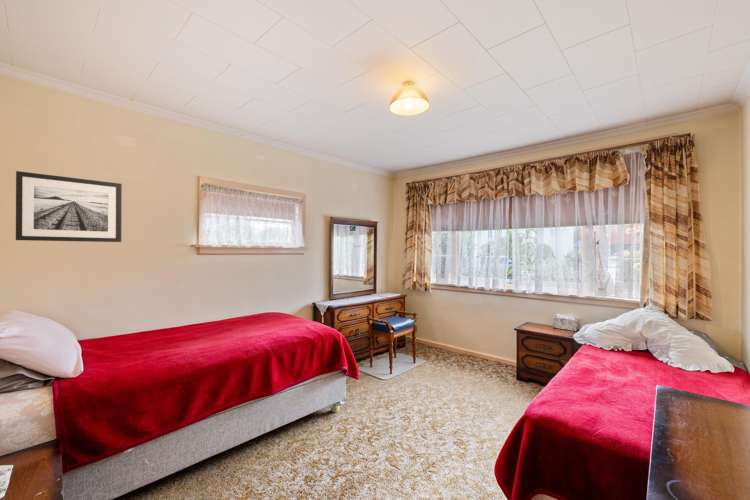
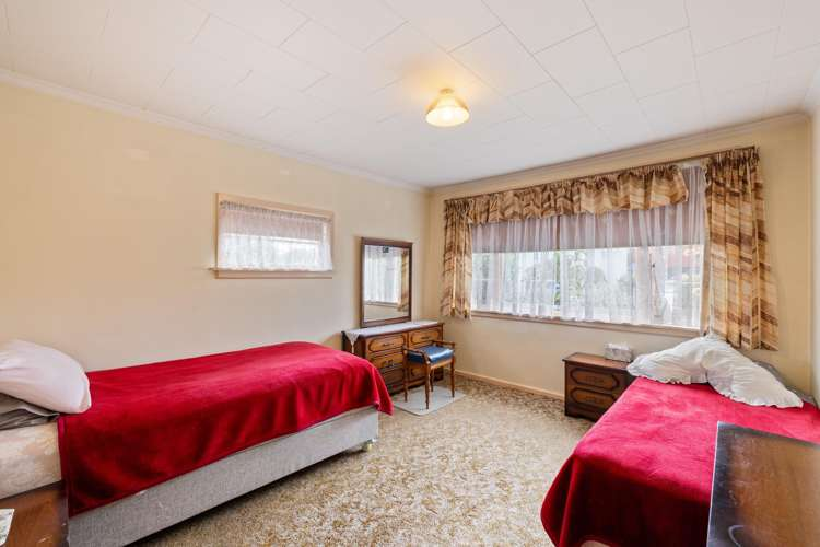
- wall art (73, 209)
